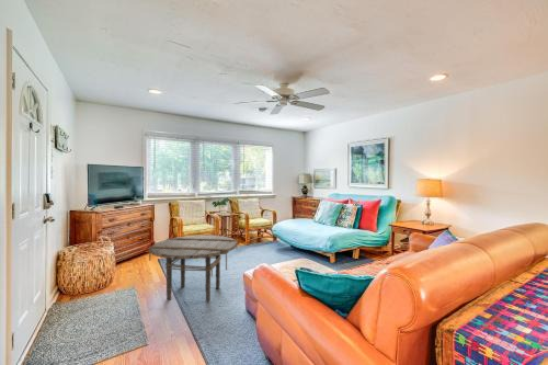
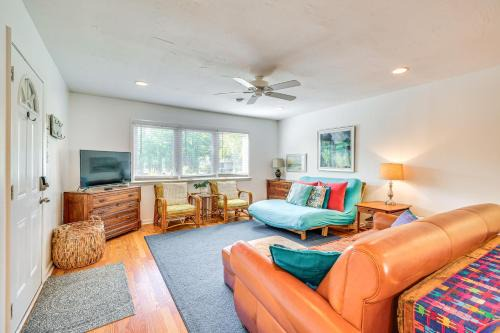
- round table (195, 267)
